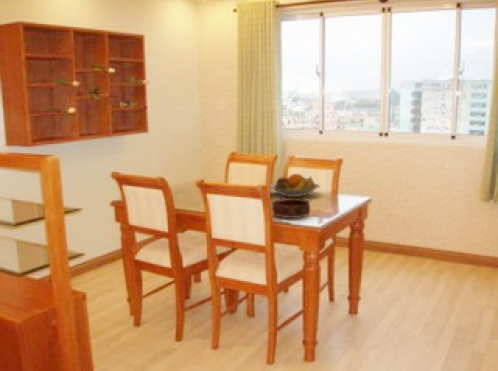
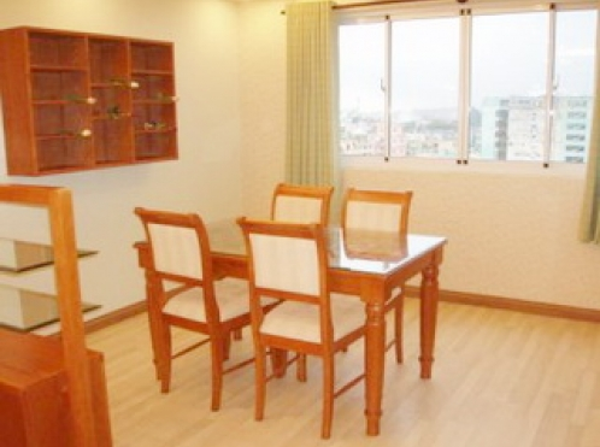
- bowl (291, 208)
- fruit bowl (294, 183)
